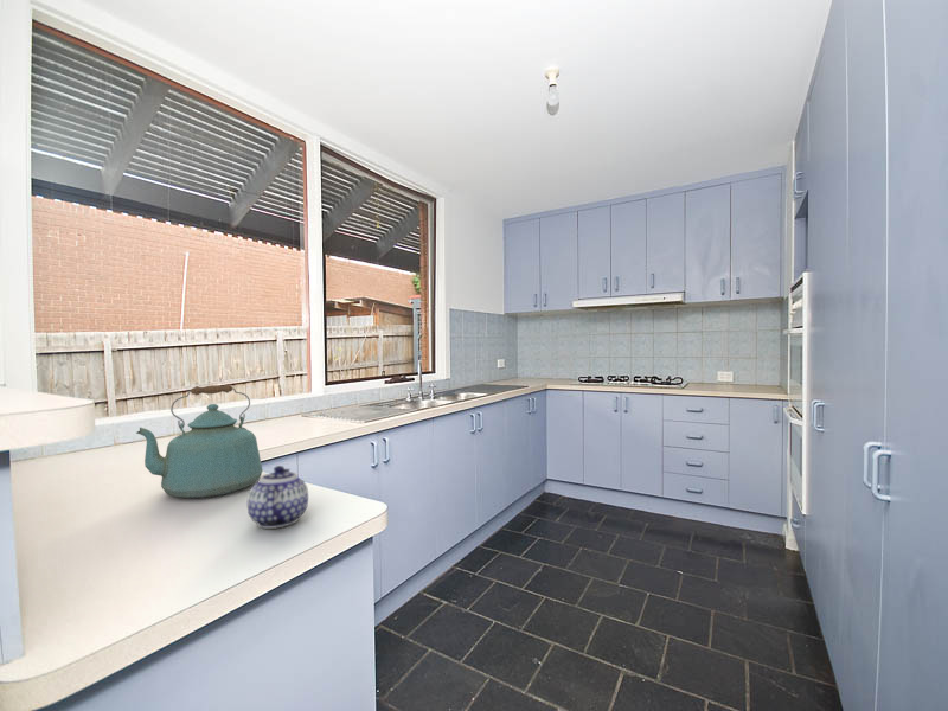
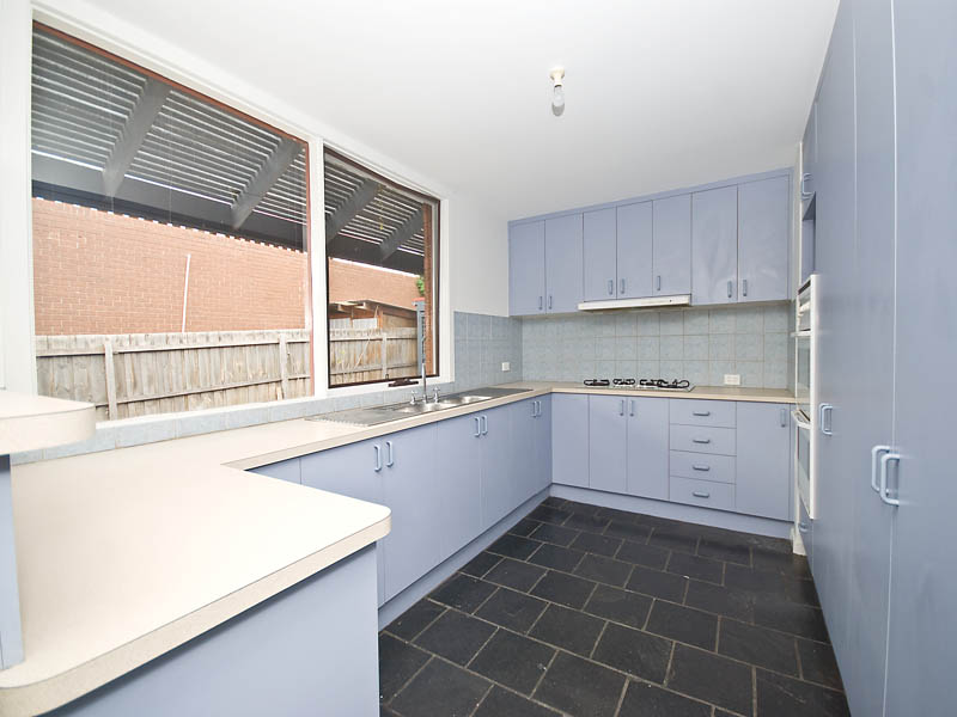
- kettle (203, 437)
- teapot (278, 493)
